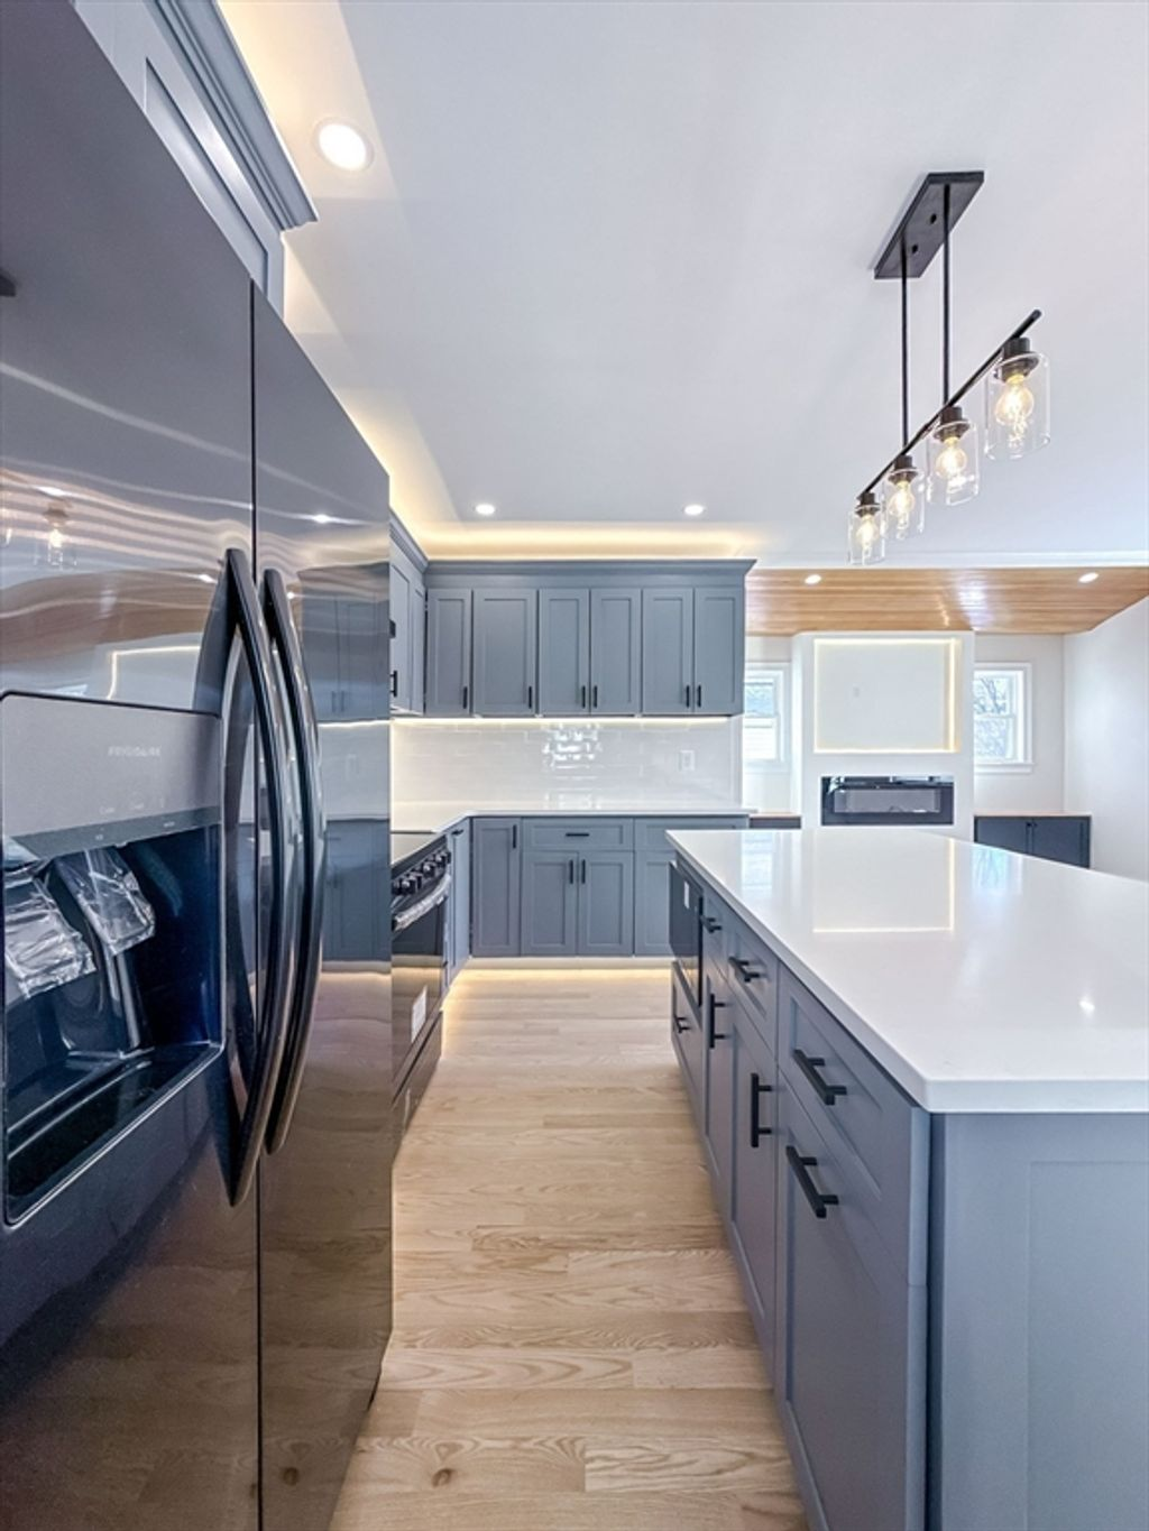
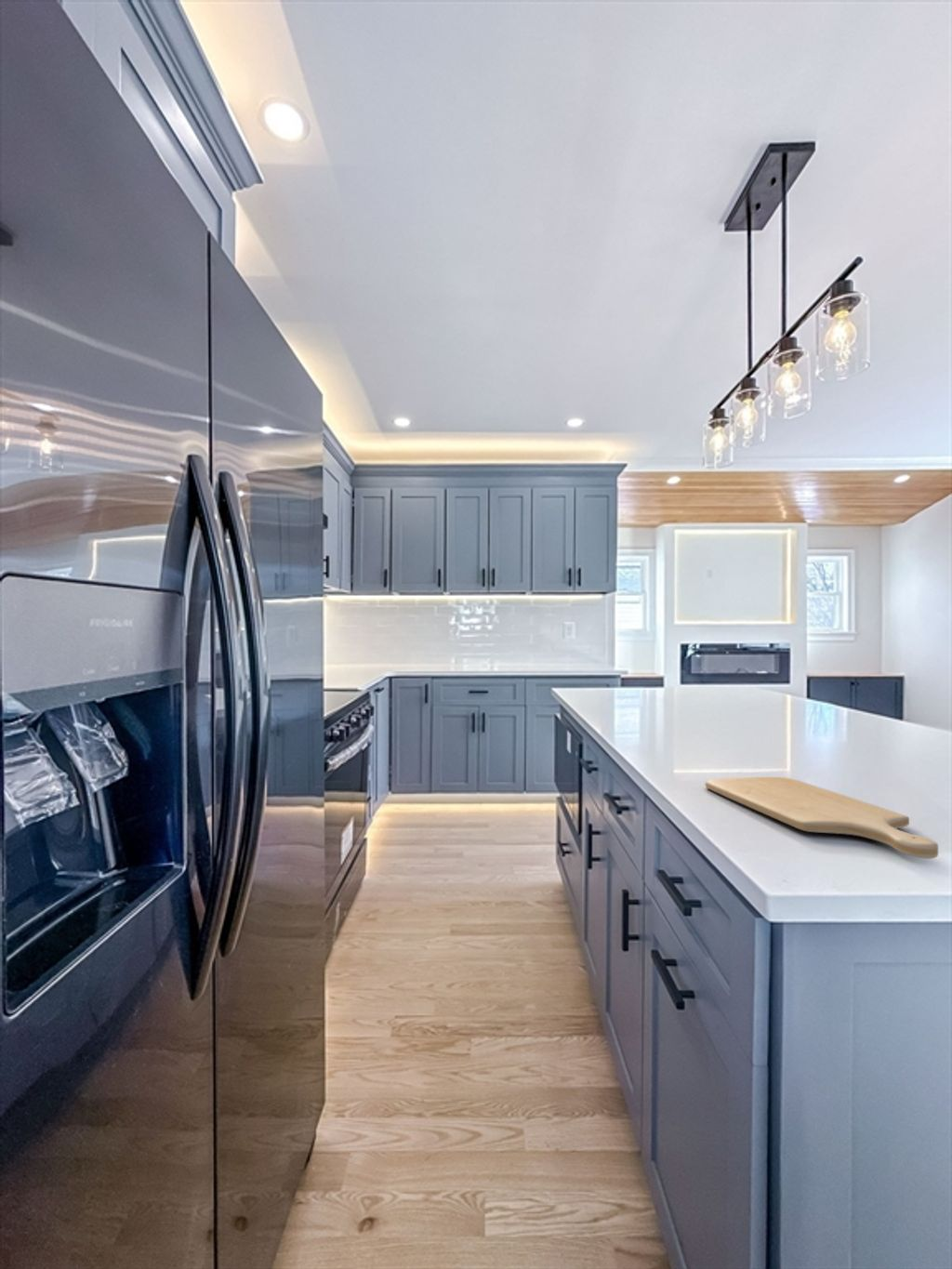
+ chopping board (820, 810)
